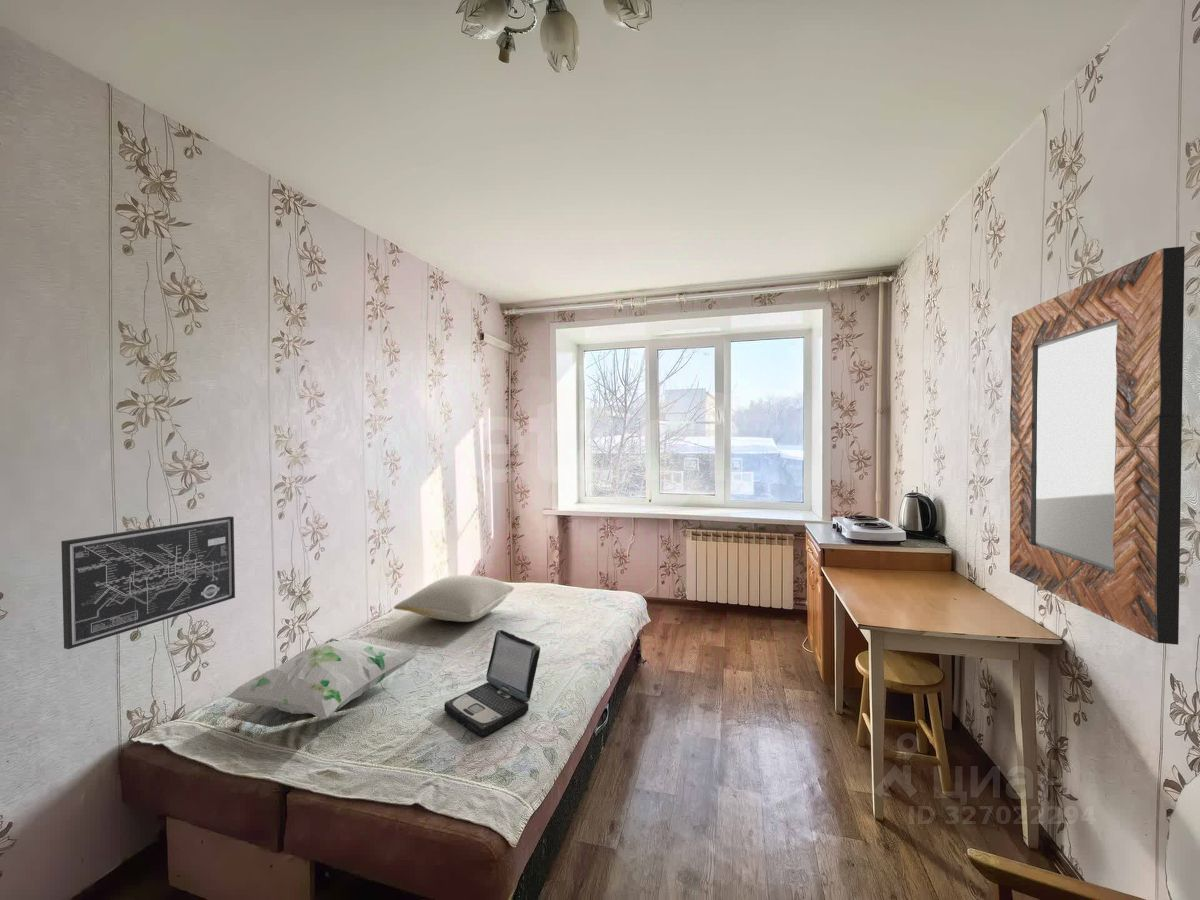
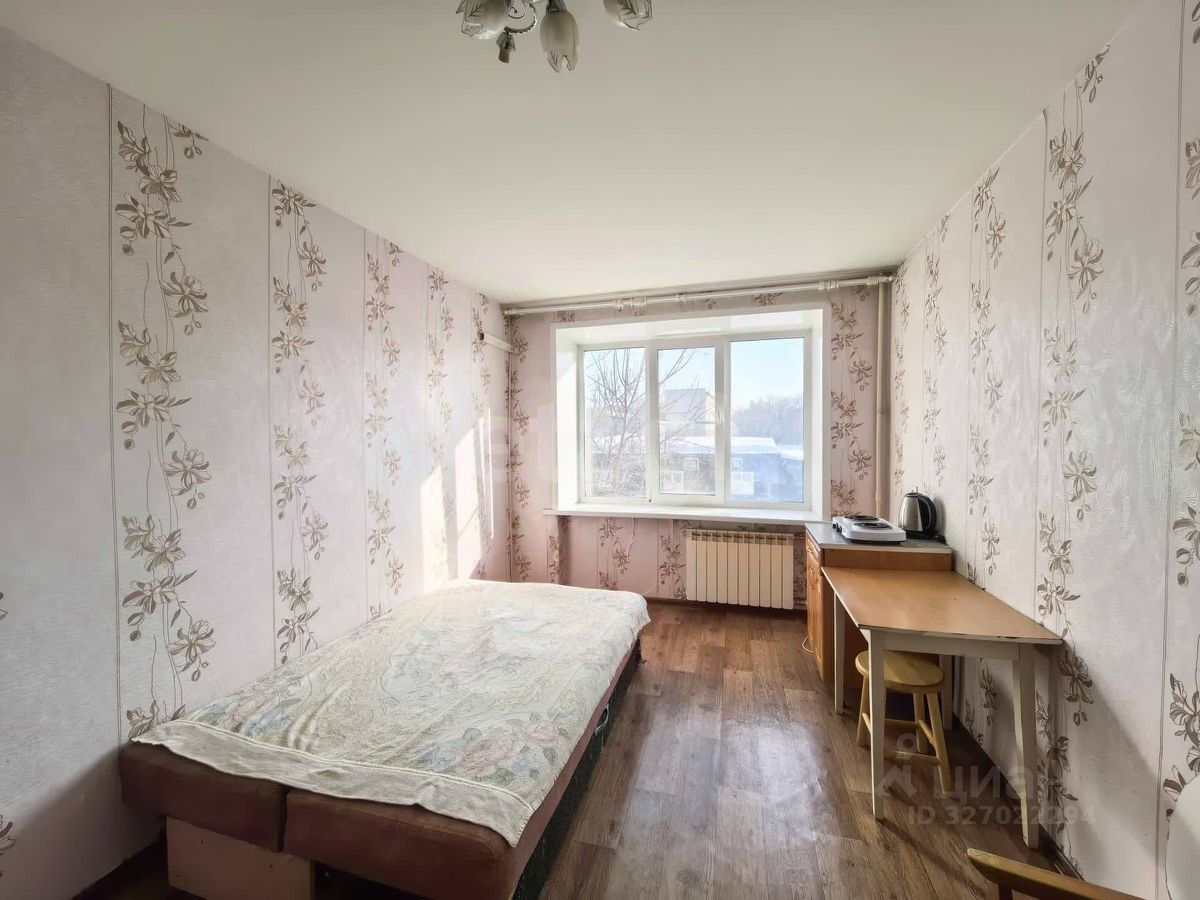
- pillow (457, 597)
- laptop (493, 676)
- home mirror (1076, 445)
- decorative pillow (329, 672)
- wall art (160, 573)
